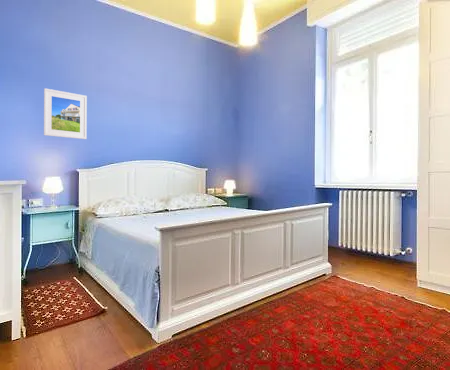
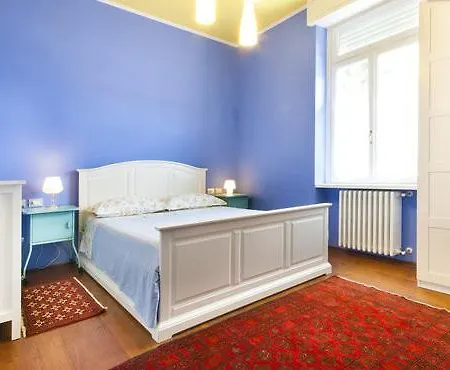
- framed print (66, 114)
